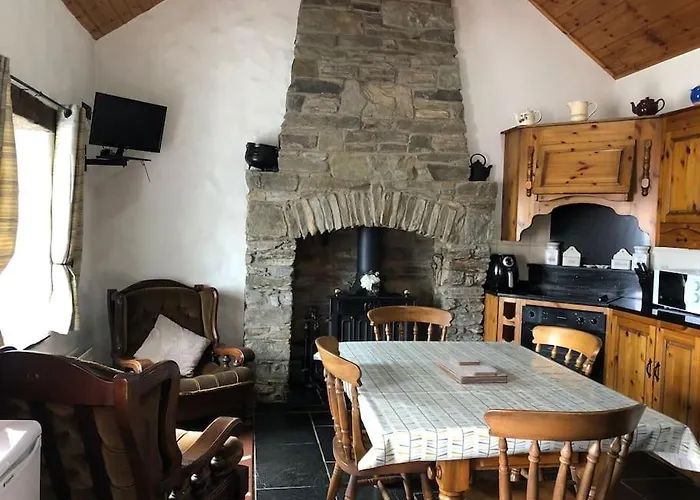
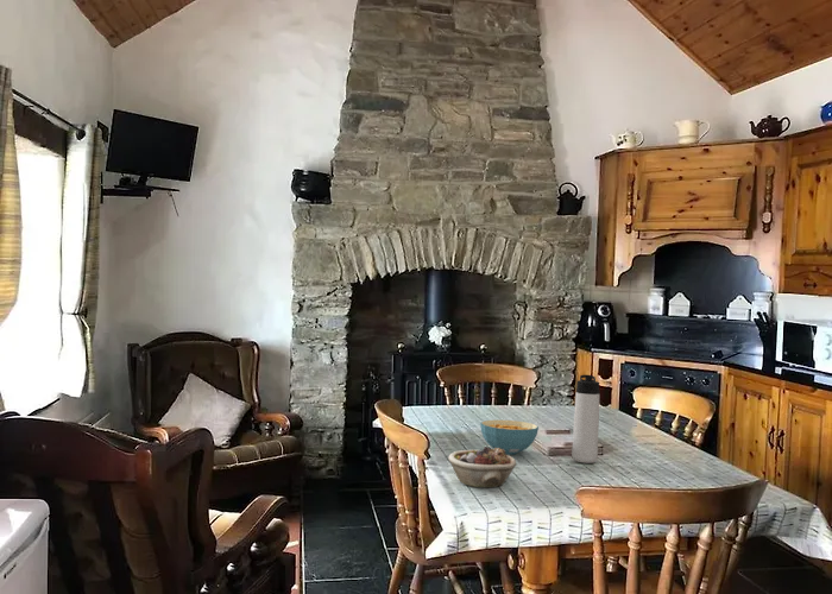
+ succulent planter (481, 465)
+ thermos bottle (586, 417)
+ cereal bowl (509, 438)
